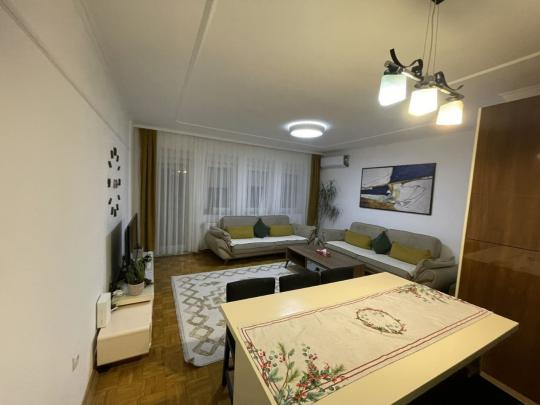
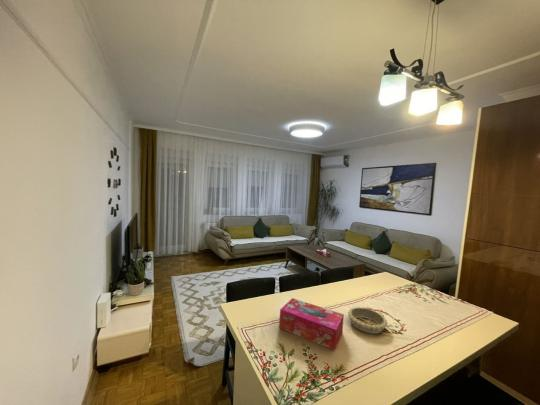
+ decorative bowl (367, 318)
+ tissue box (311, 321)
